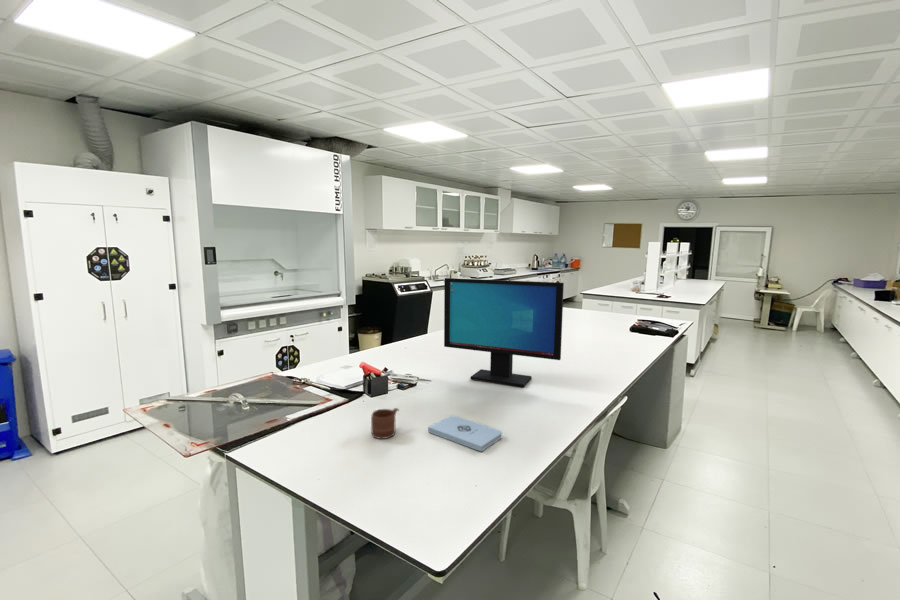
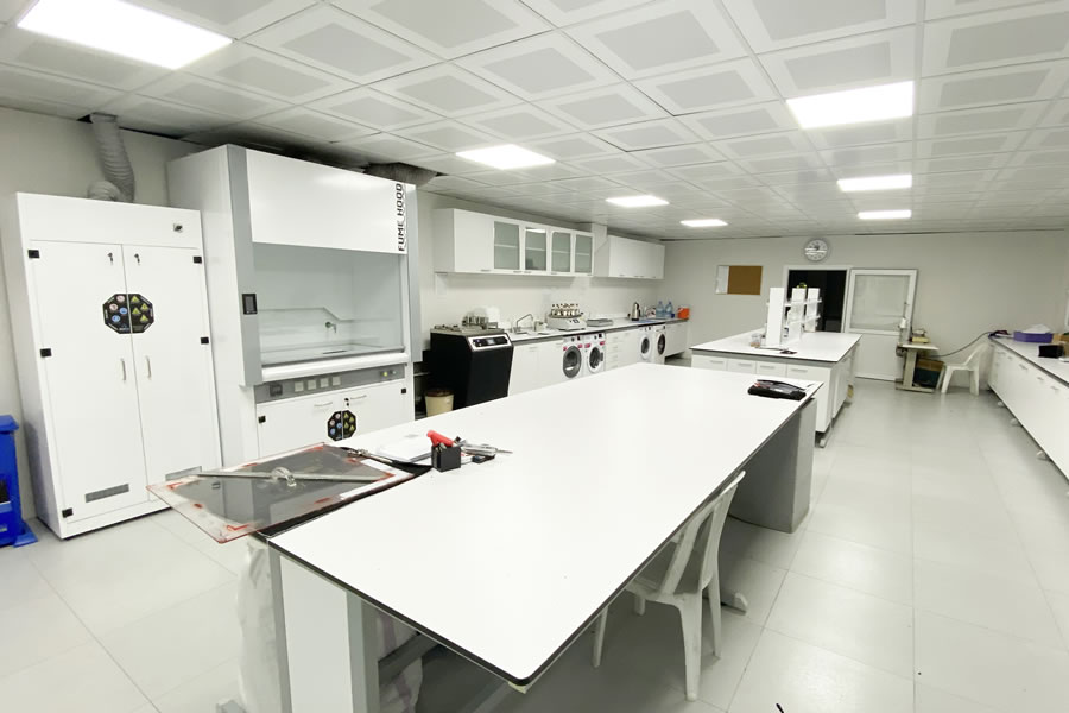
- computer monitor (501, 330)
- mug (388, 421)
- notepad (465, 431)
